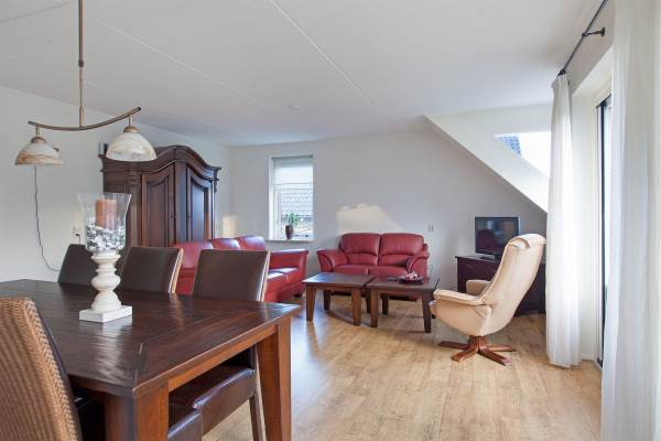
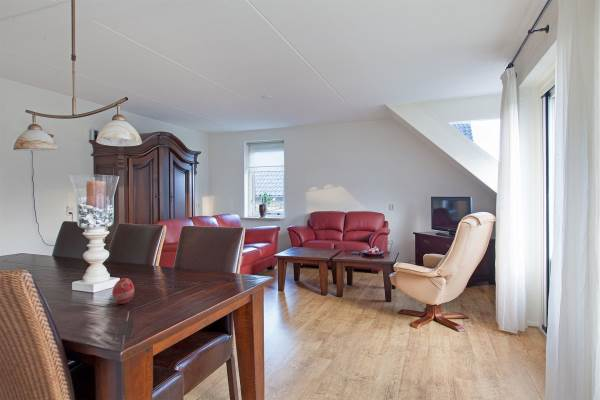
+ decorative egg (123, 290)
